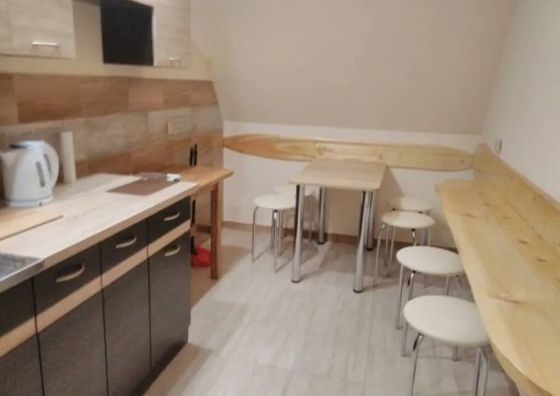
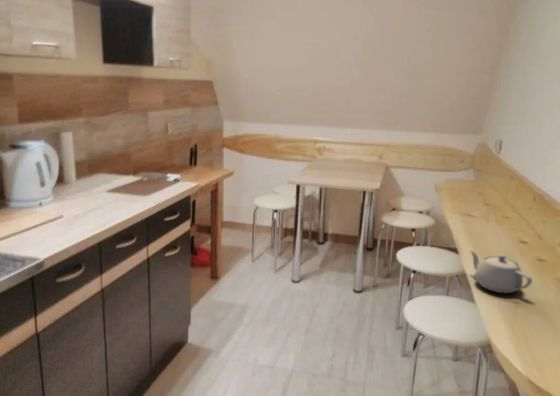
+ teapot (497, 270)
